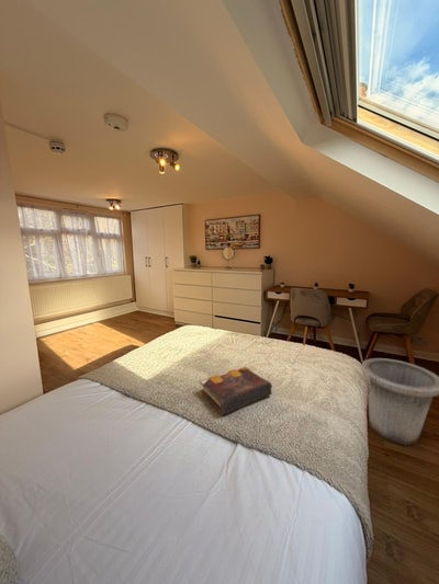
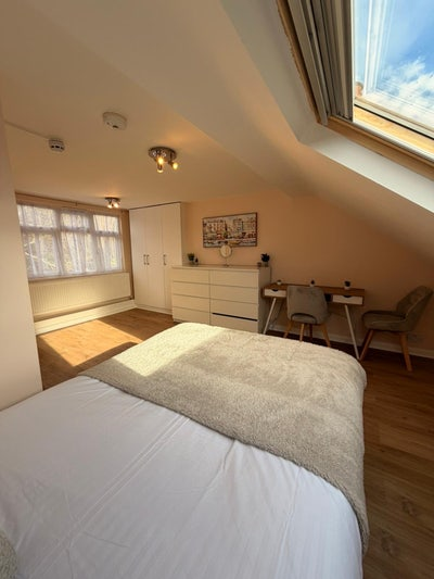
- book (235, 387)
- trash can (395, 401)
